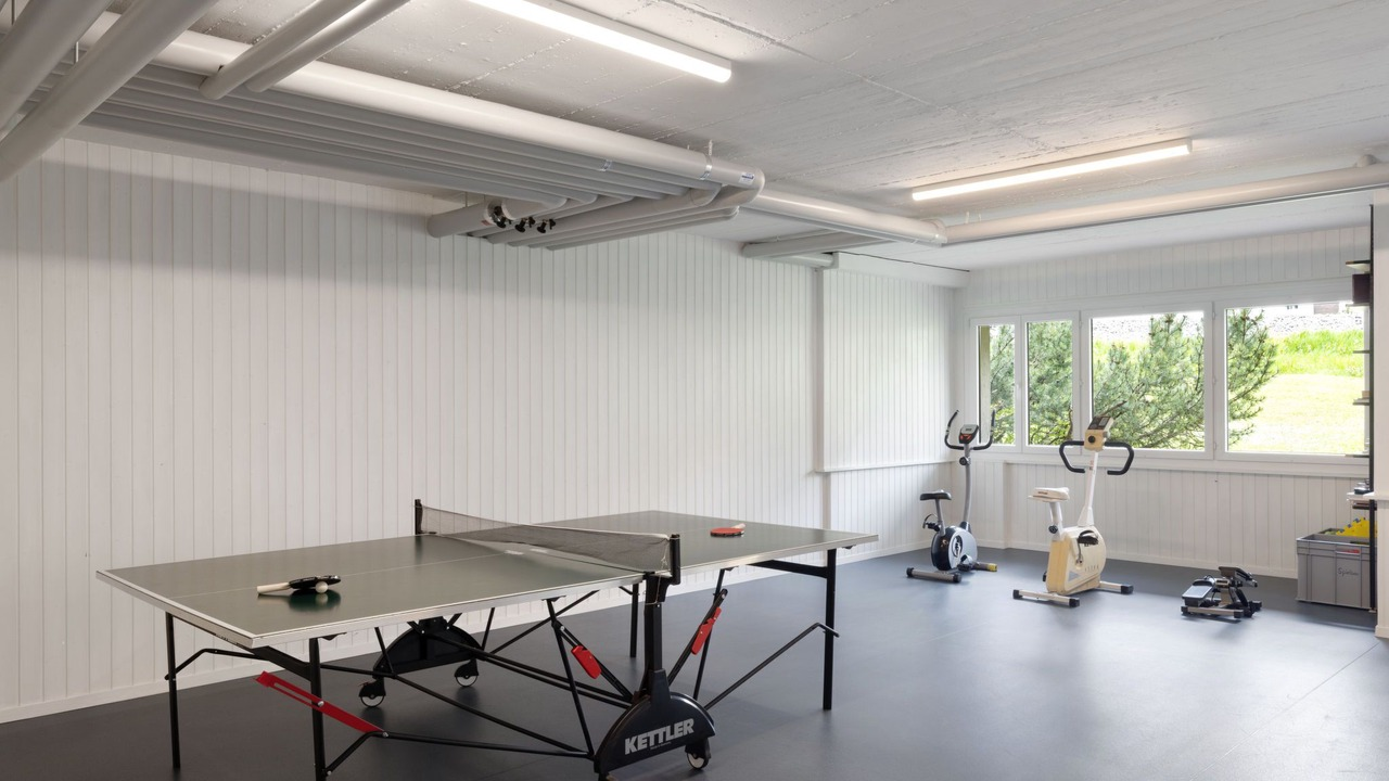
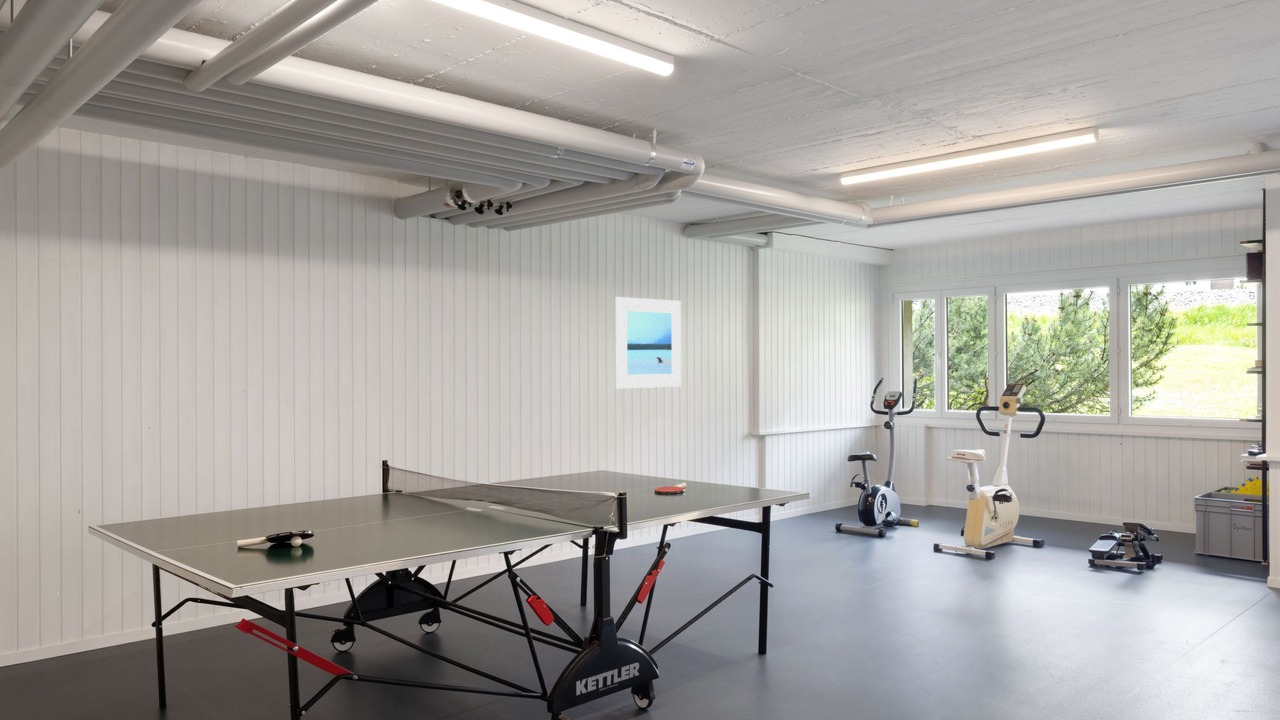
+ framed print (649, 343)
